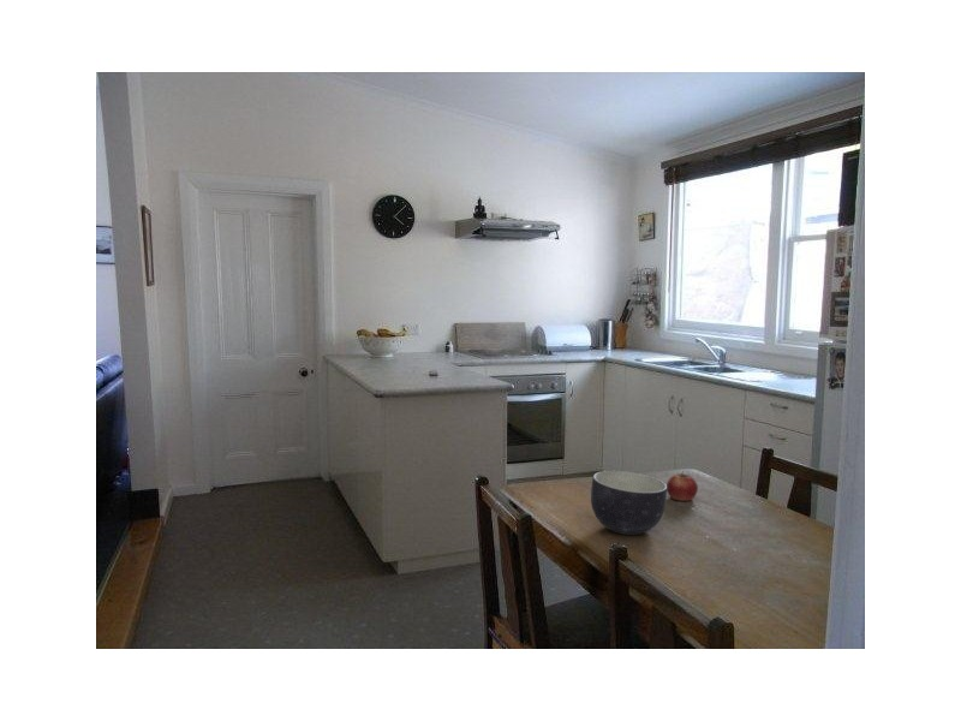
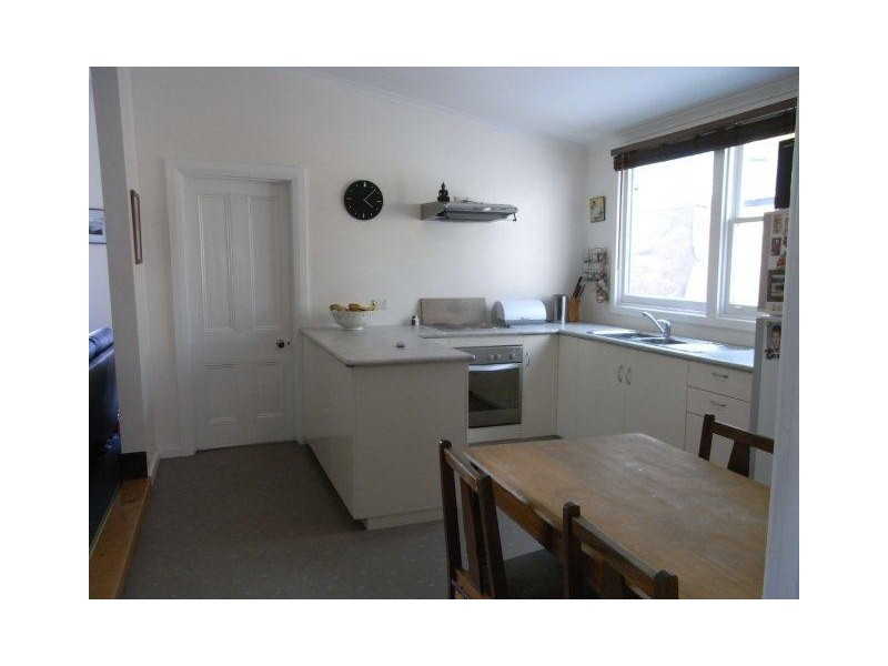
- bowl (627, 503)
- apple (681, 483)
